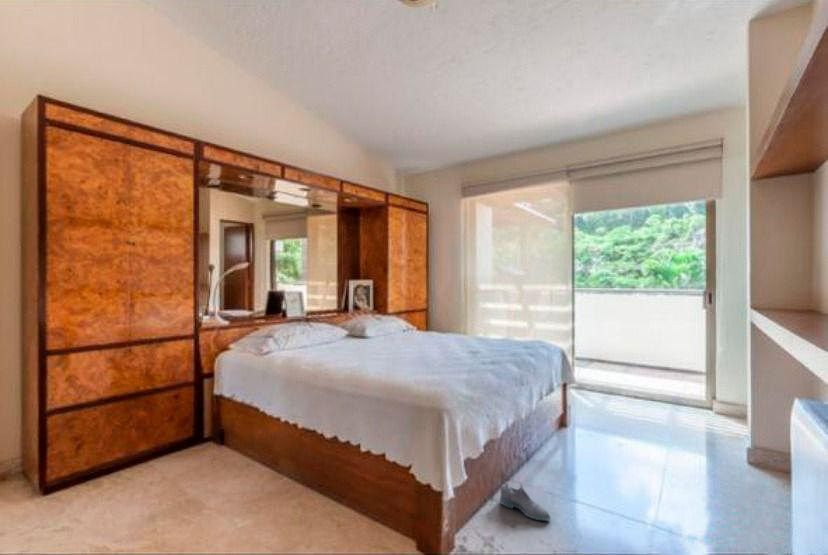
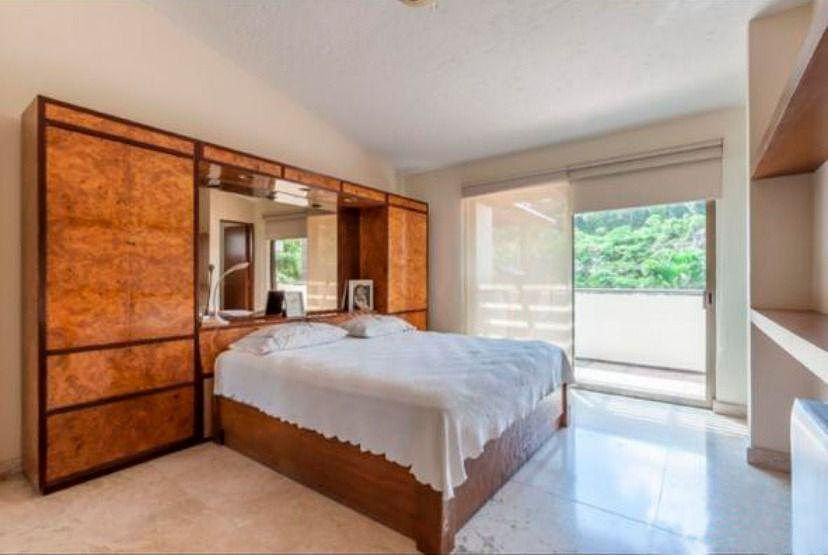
- shoe (524, 498)
